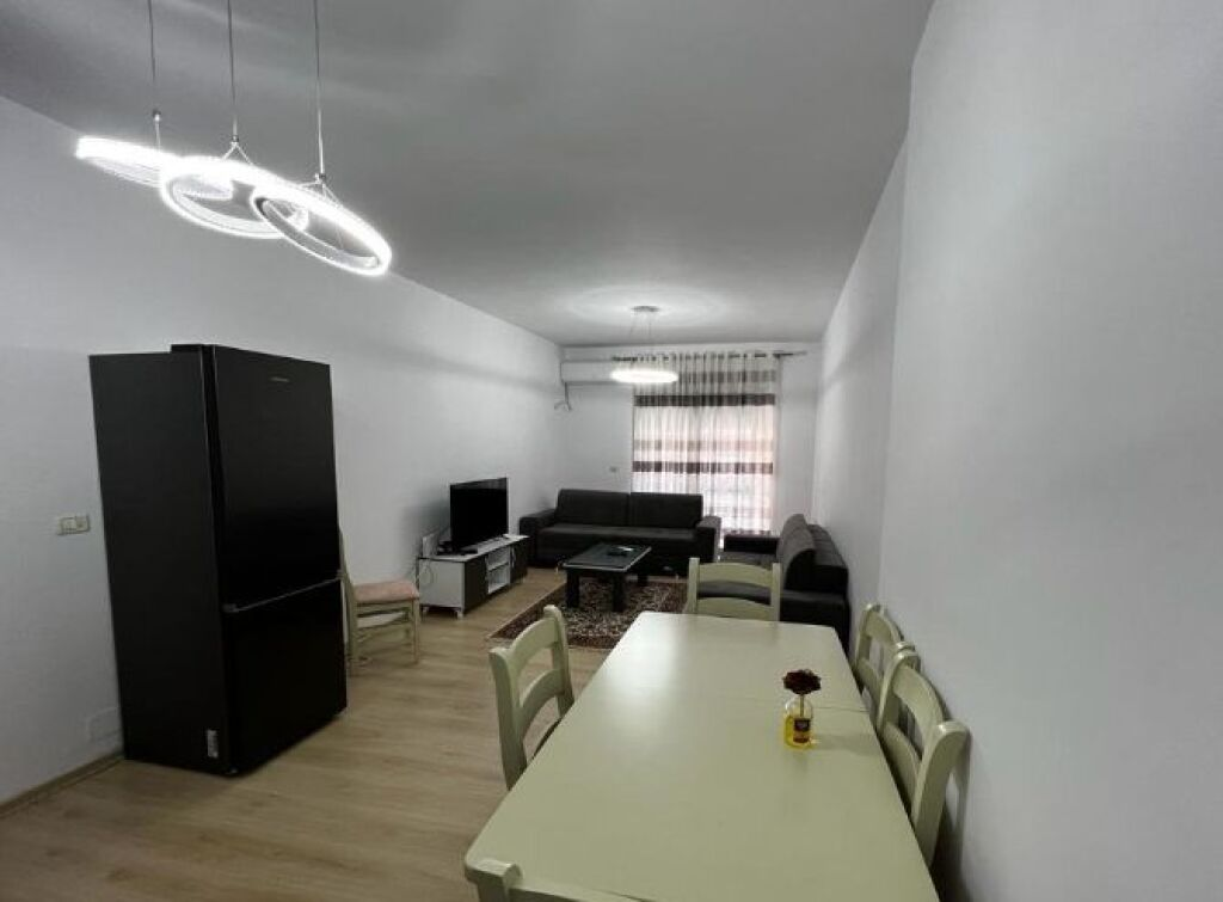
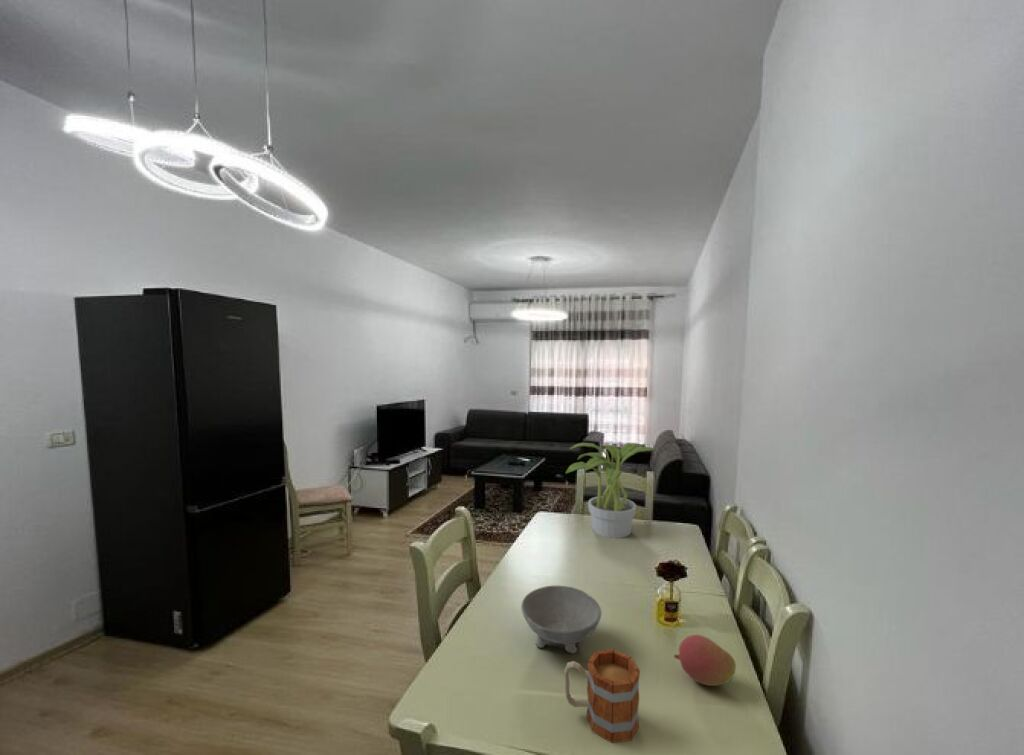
+ potted plant (611, 488)
+ mug (601, 691)
+ bowl (560, 623)
+ fruit (704, 659)
